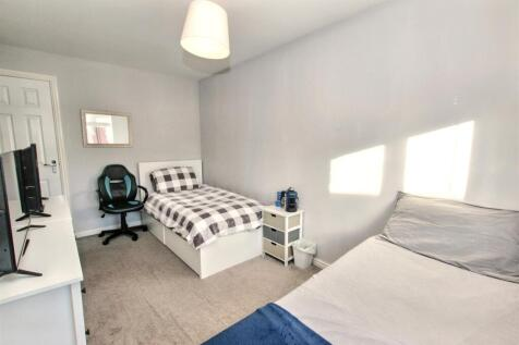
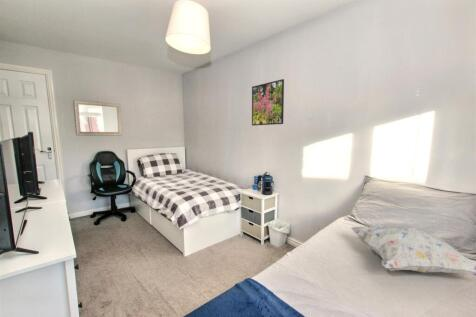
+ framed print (266, 104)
+ decorative pillow (409, 247)
